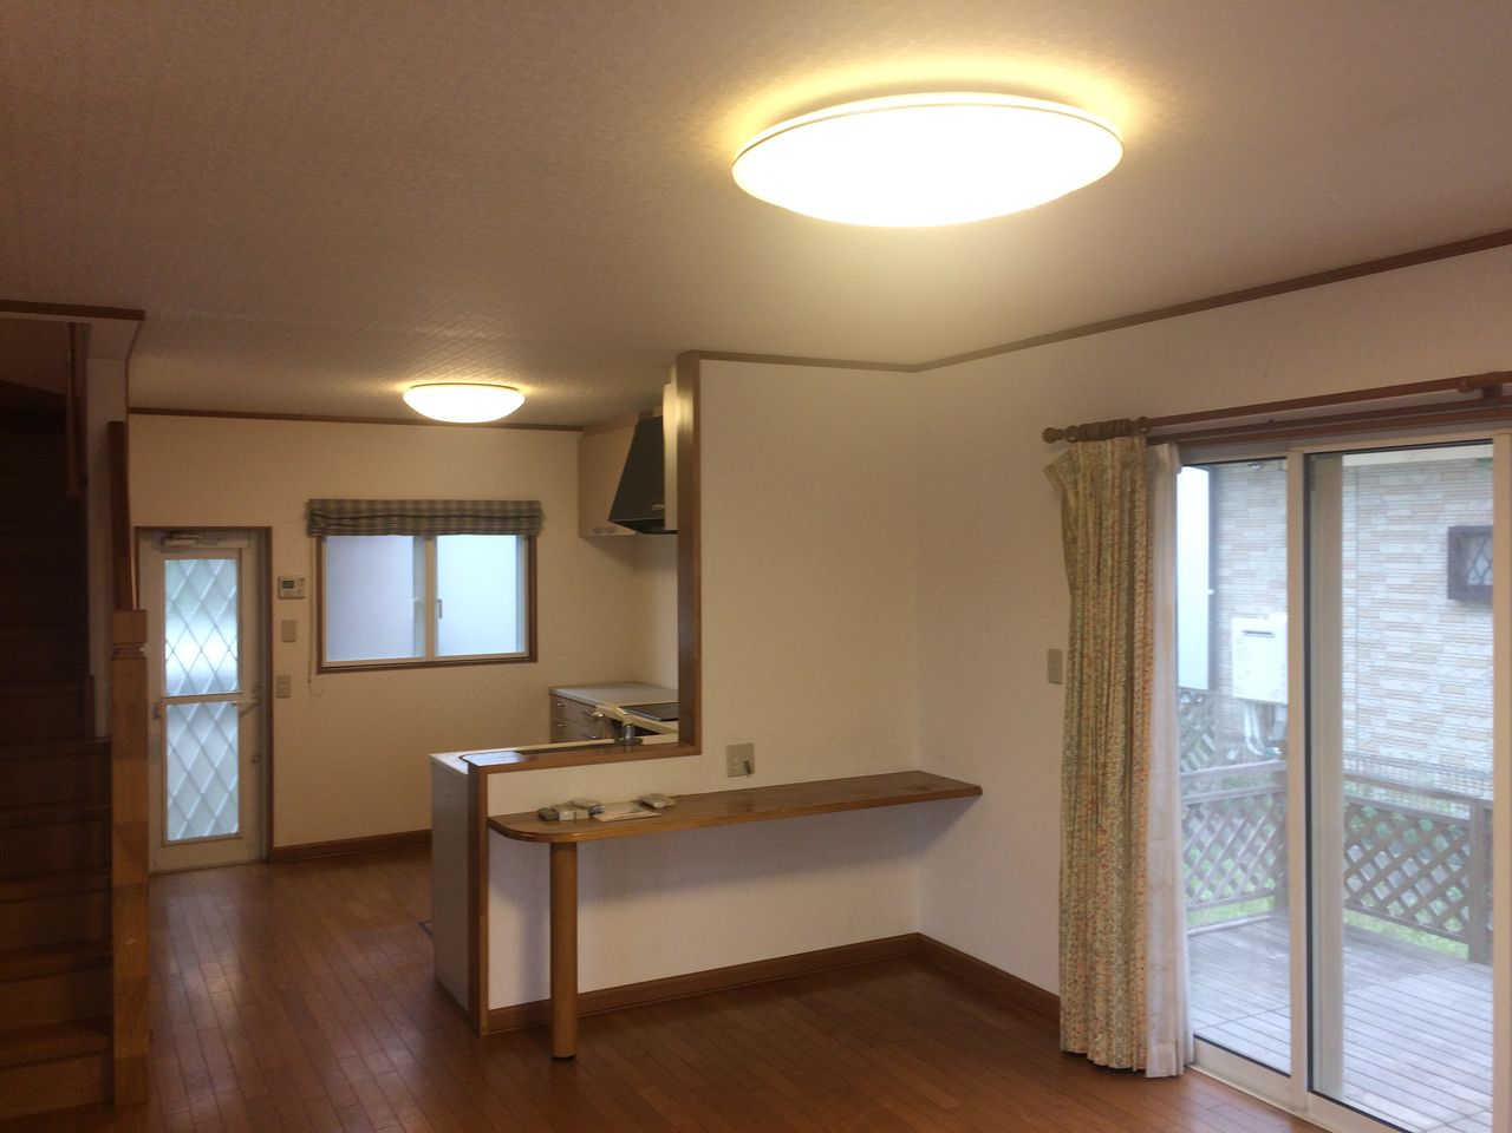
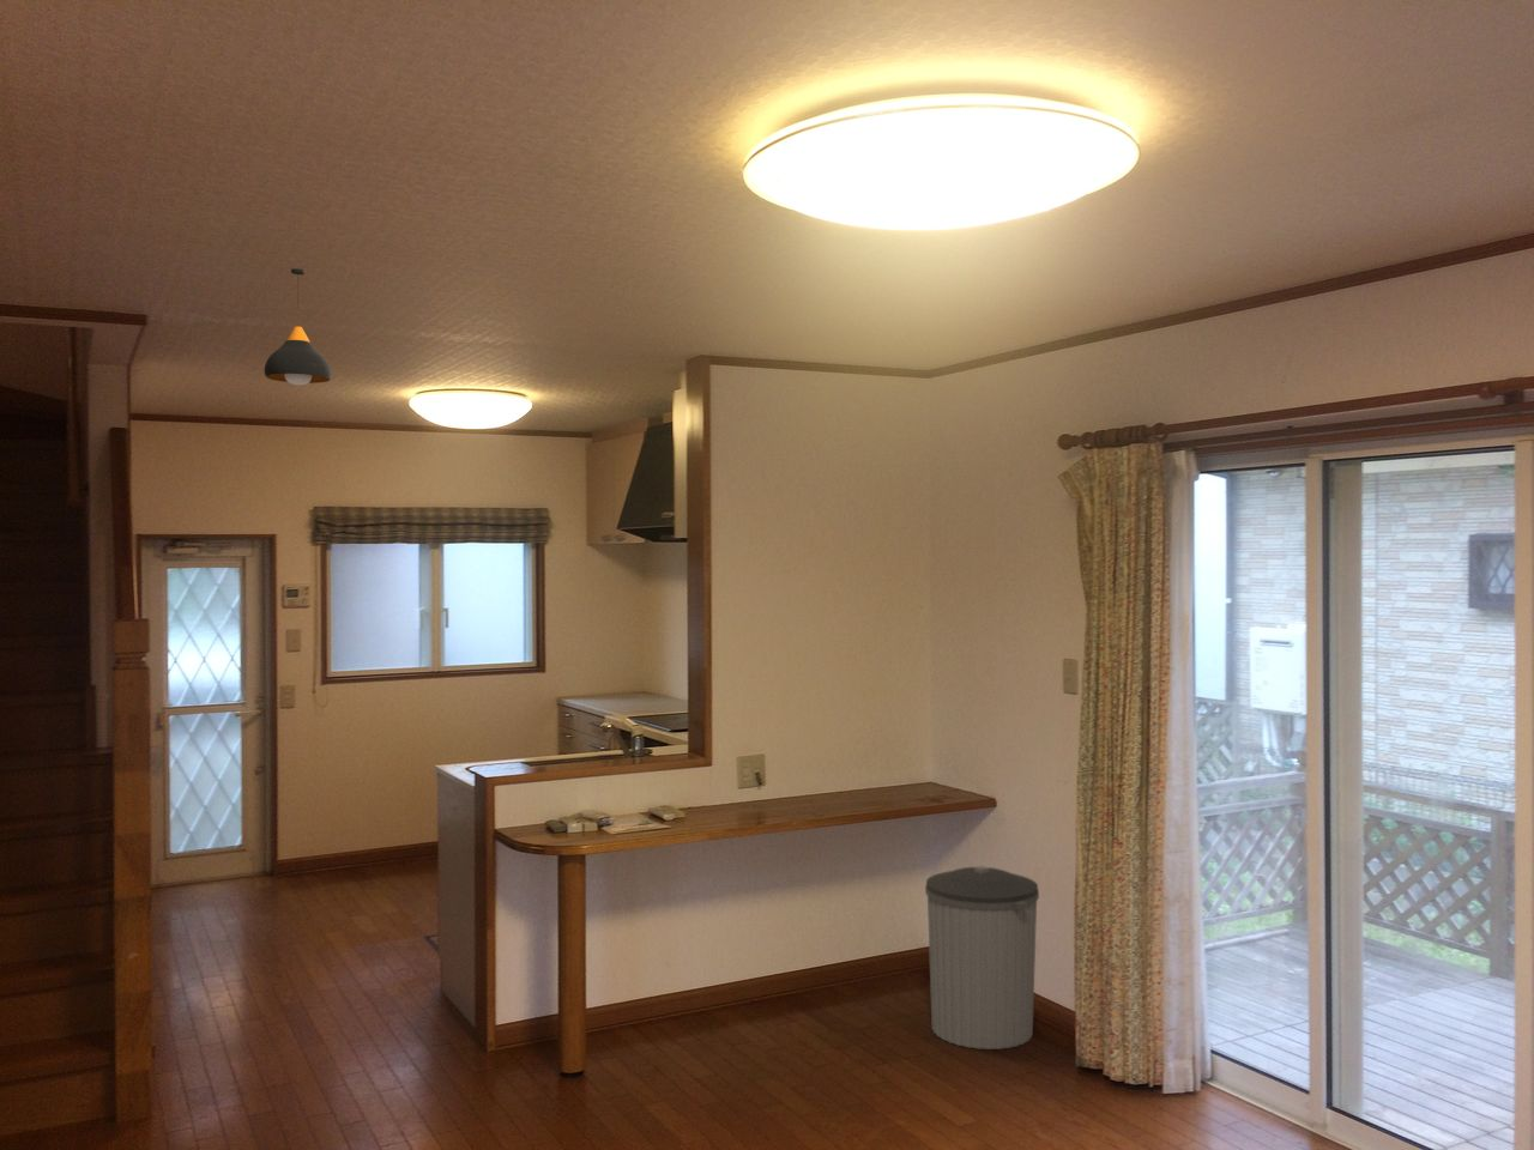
+ trash can (982, 947)
+ pendant light (297, 327)
